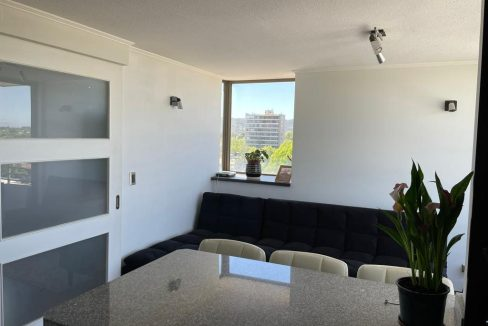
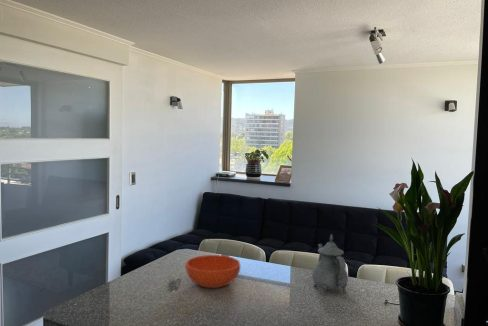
+ teapot (330, 261)
+ bowl (212, 272)
